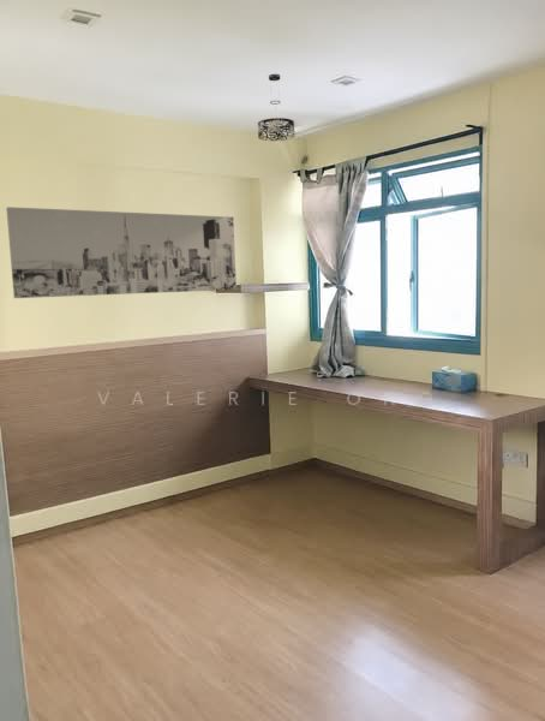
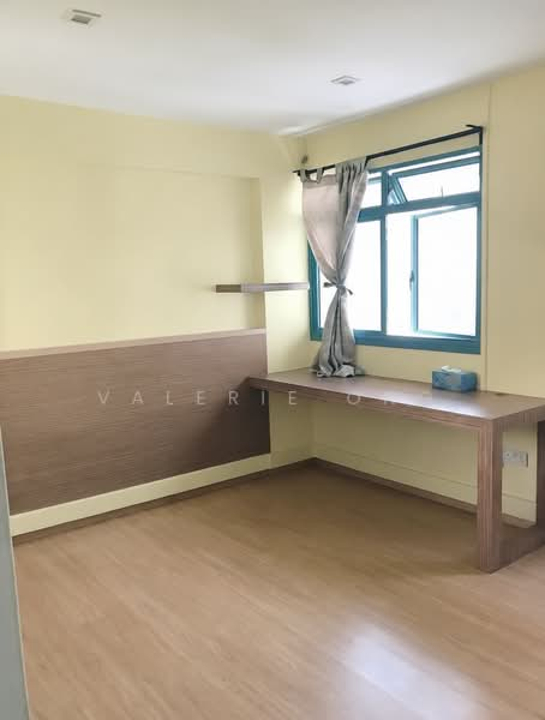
- wall art (134, 252)
- pendant light (275, 107)
